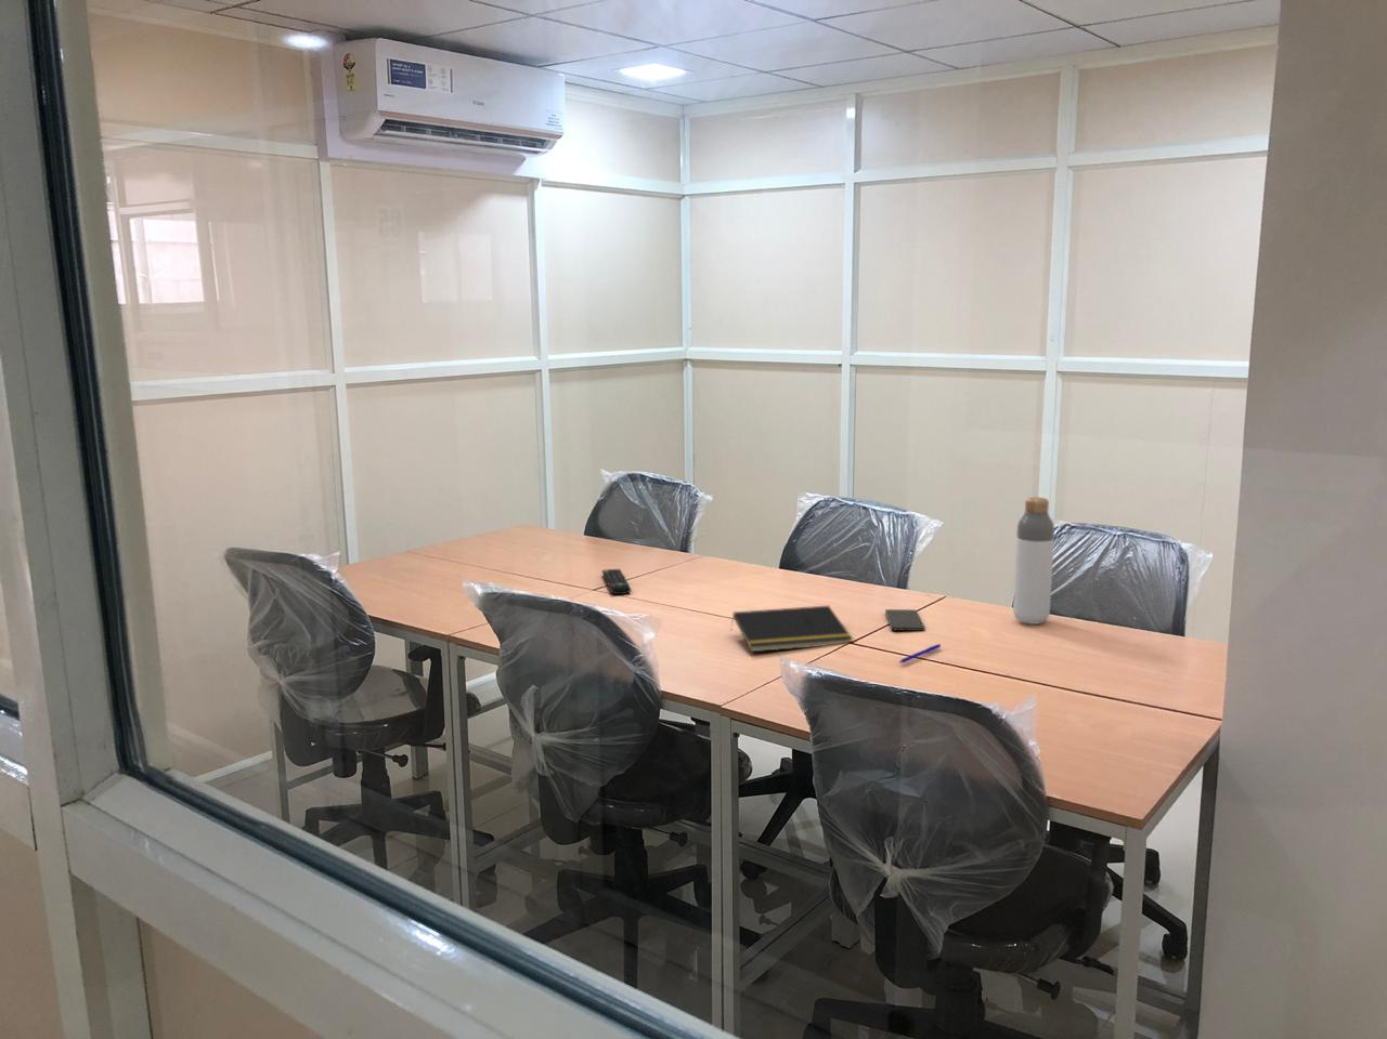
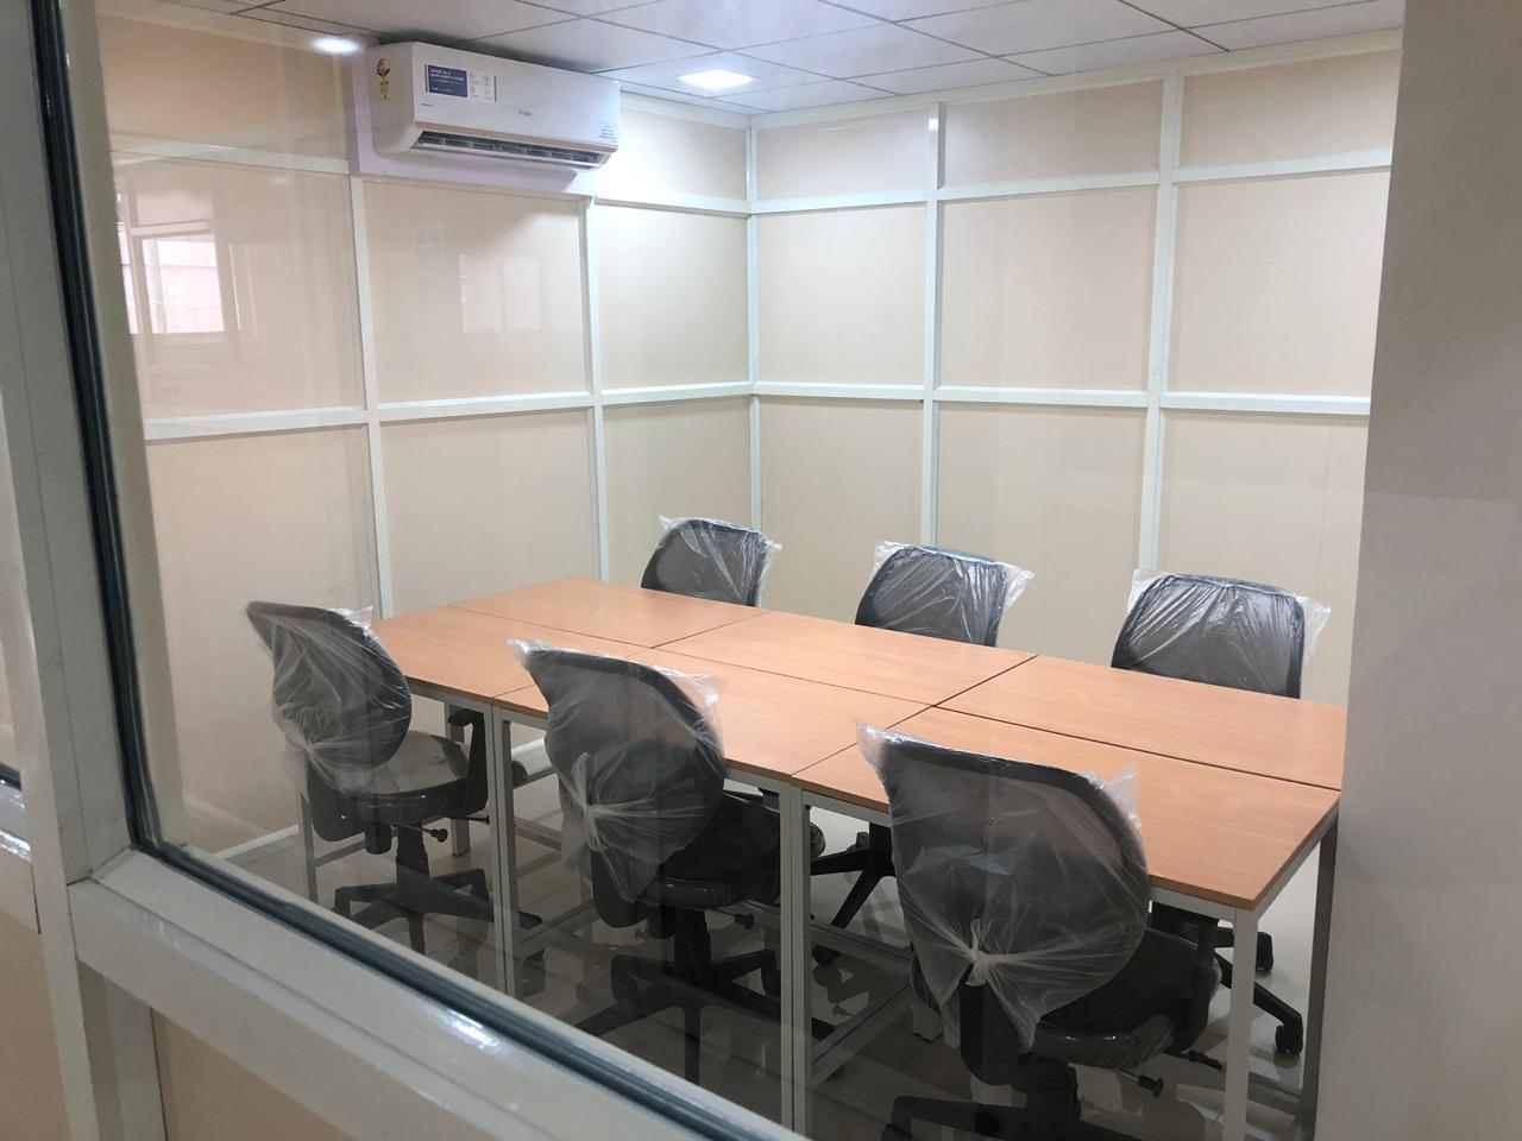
- pen (918, 654)
- bottle (1034, 560)
- smartphone (903, 619)
- notepad (791, 628)
- remote control (616, 582)
